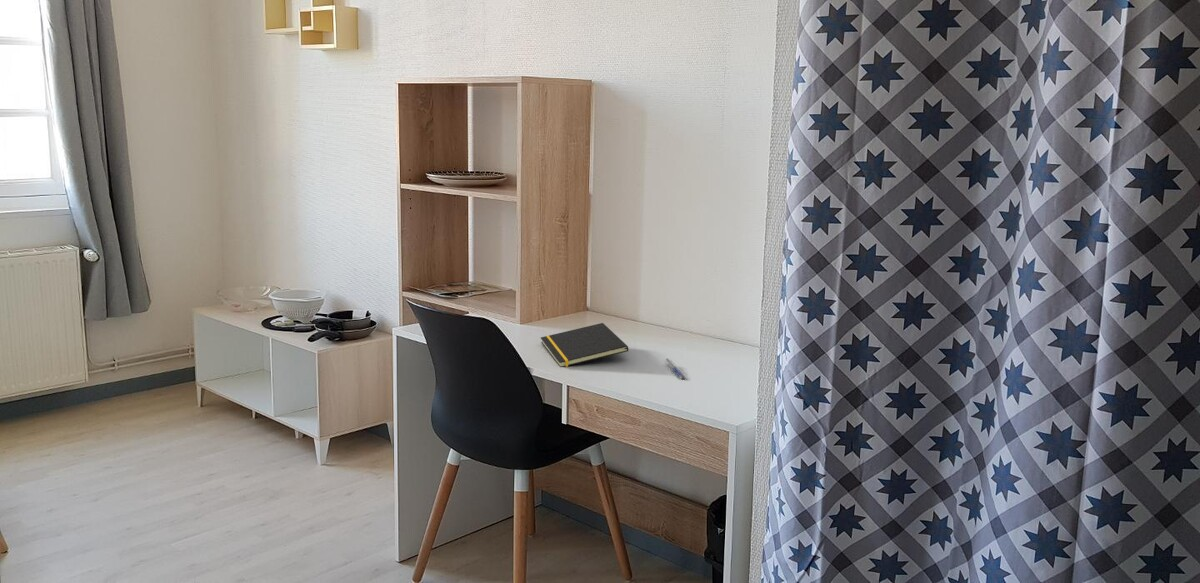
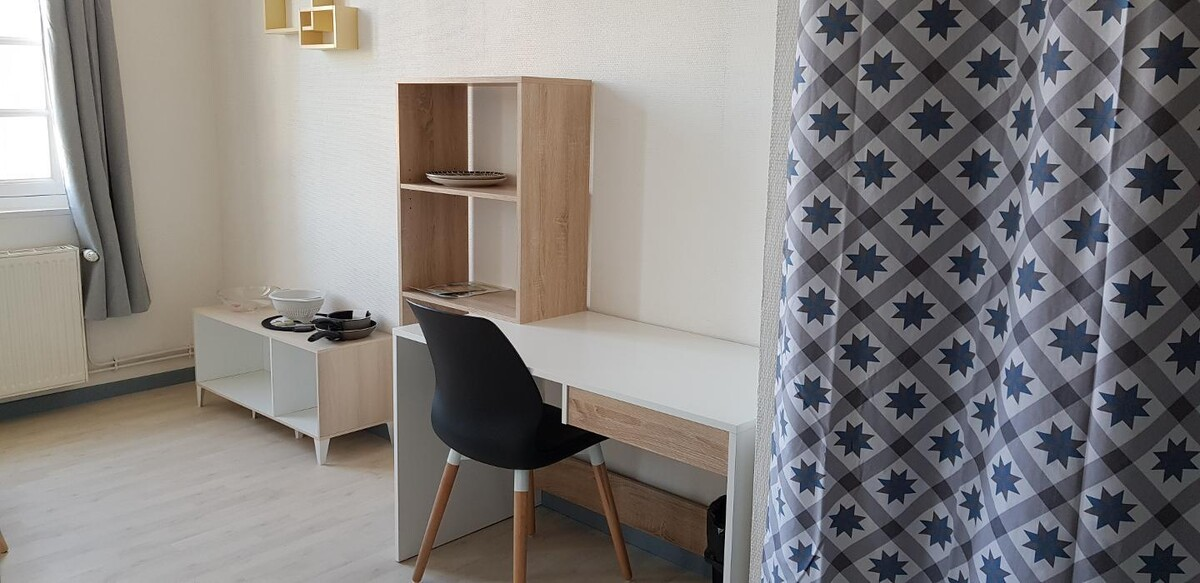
- notepad (582, 344)
- pen (674, 368)
